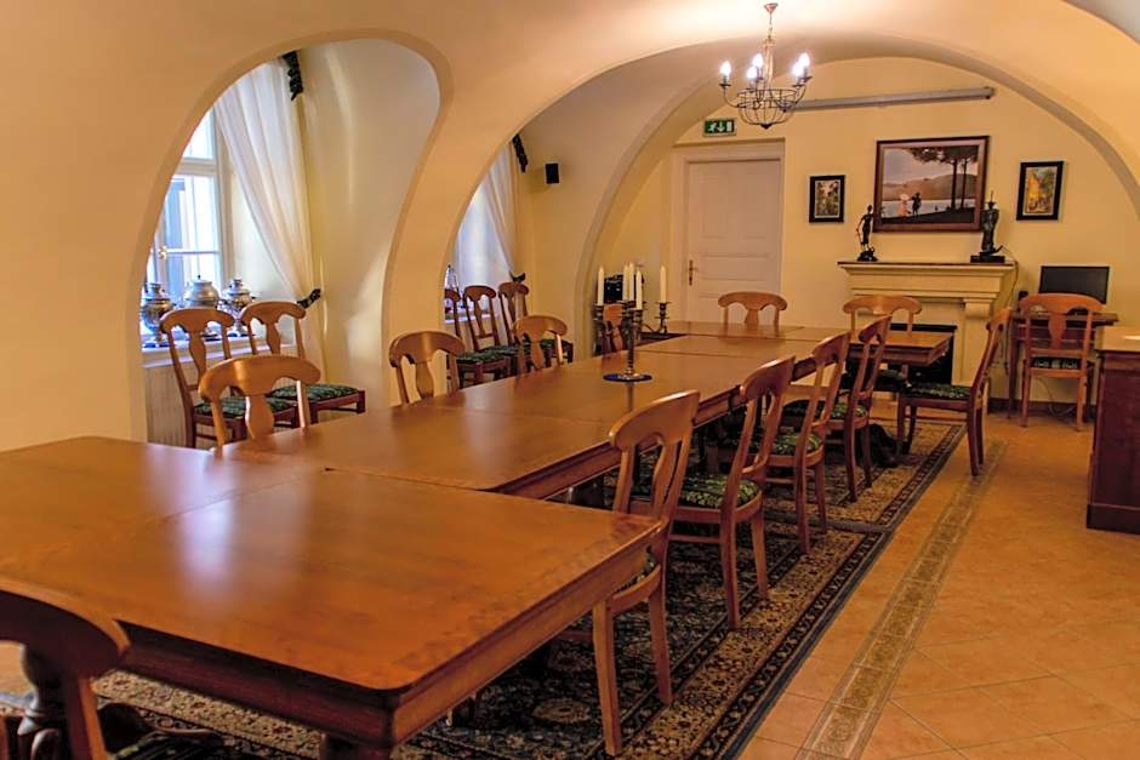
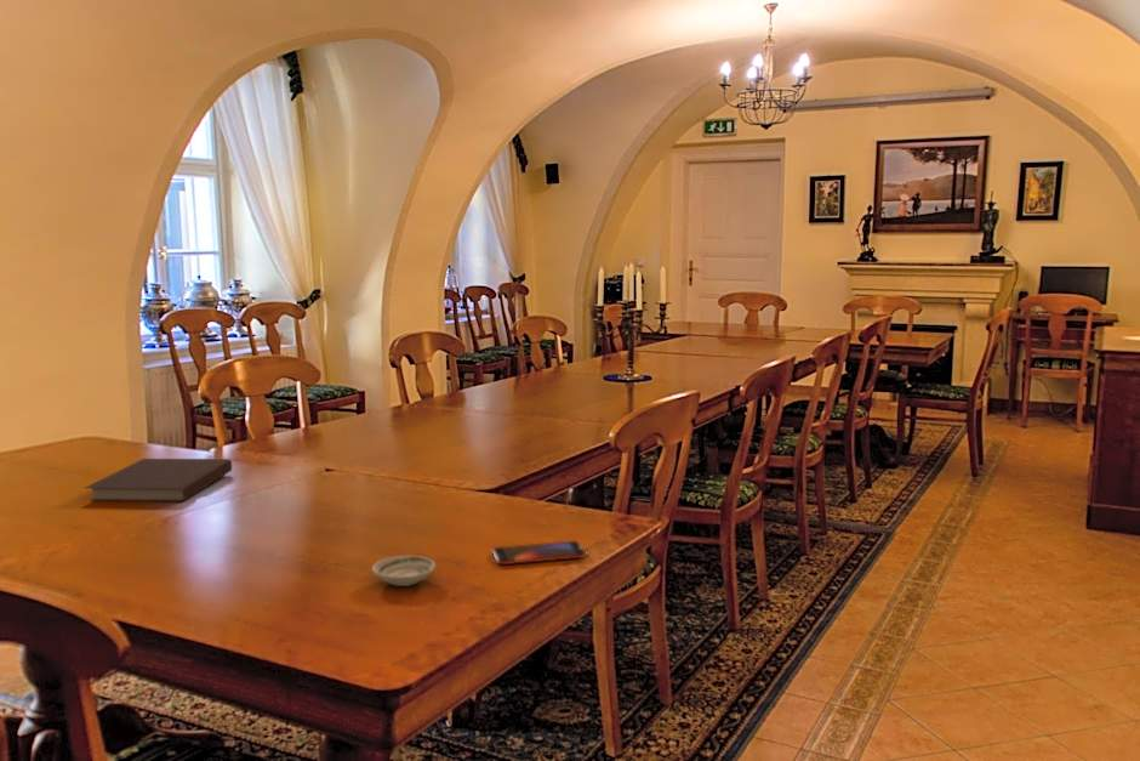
+ smartphone (538, 552)
+ notebook (161, 478)
+ saucer (404, 573)
